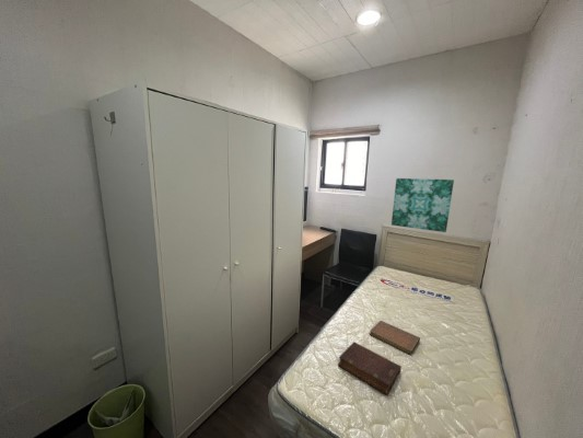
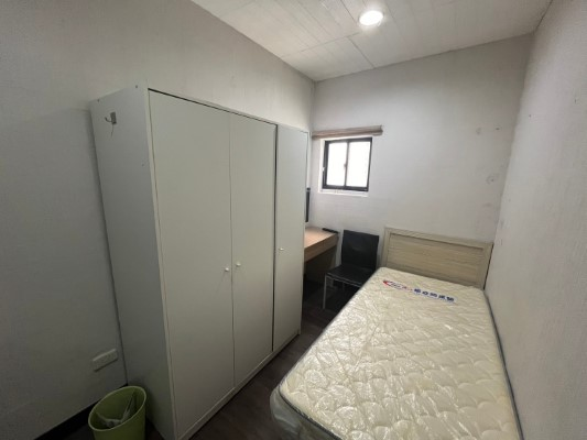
- wall art (420, 204)
- diary (369, 364)
- notebook (394, 335)
